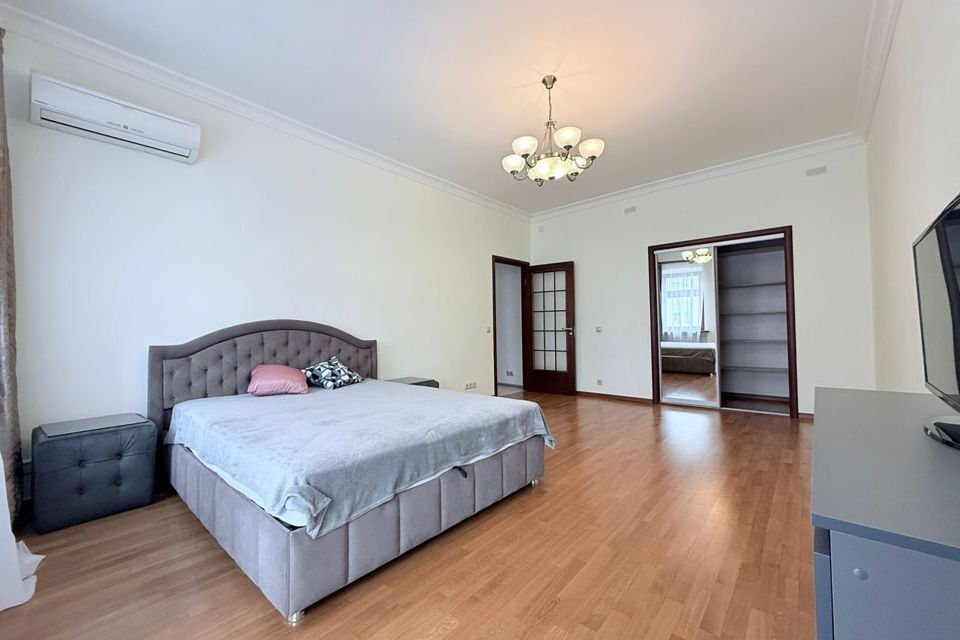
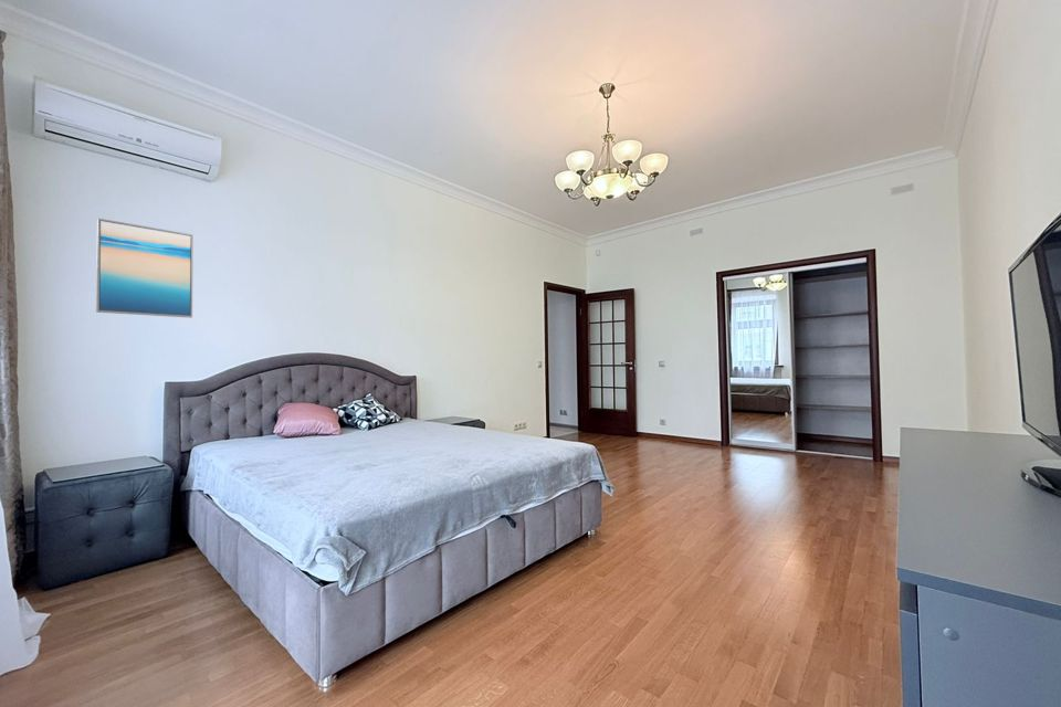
+ wall art (147, 271)
